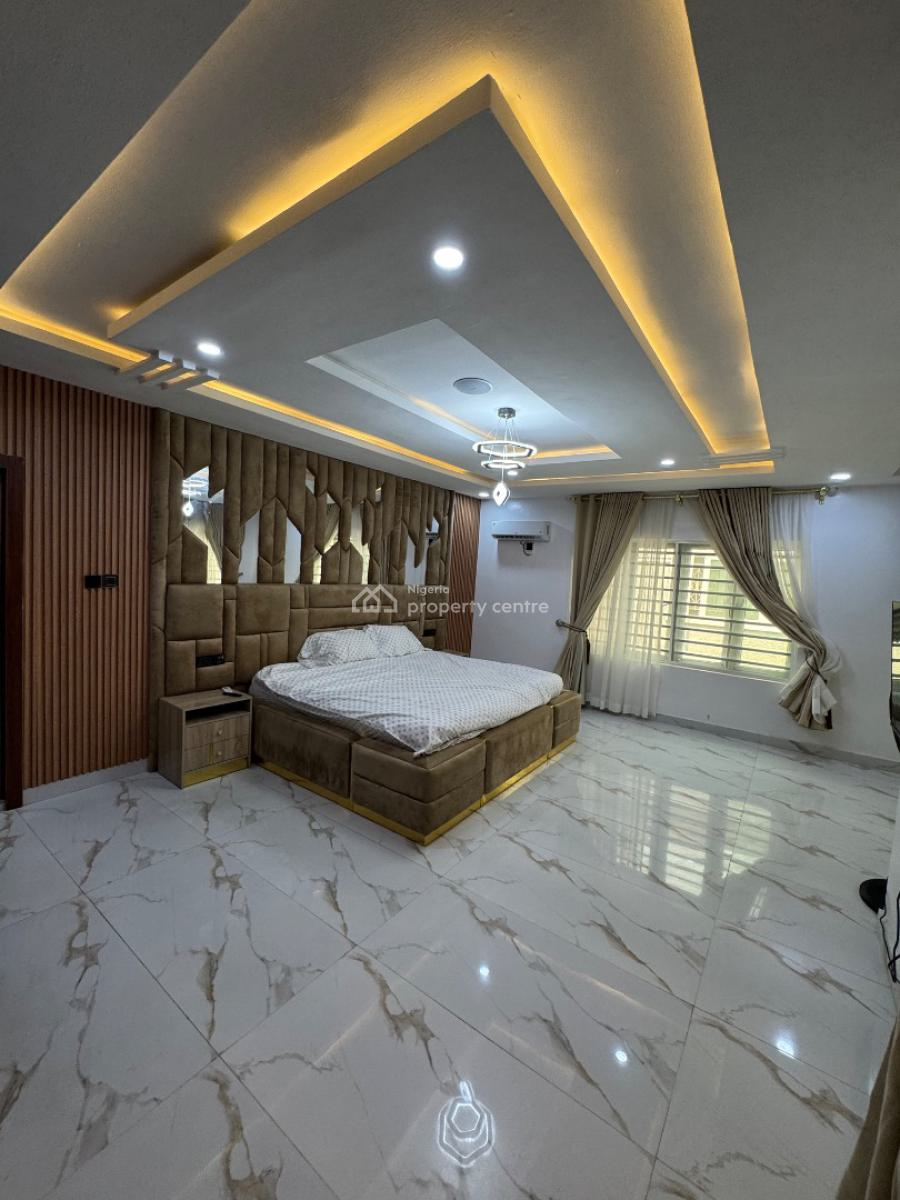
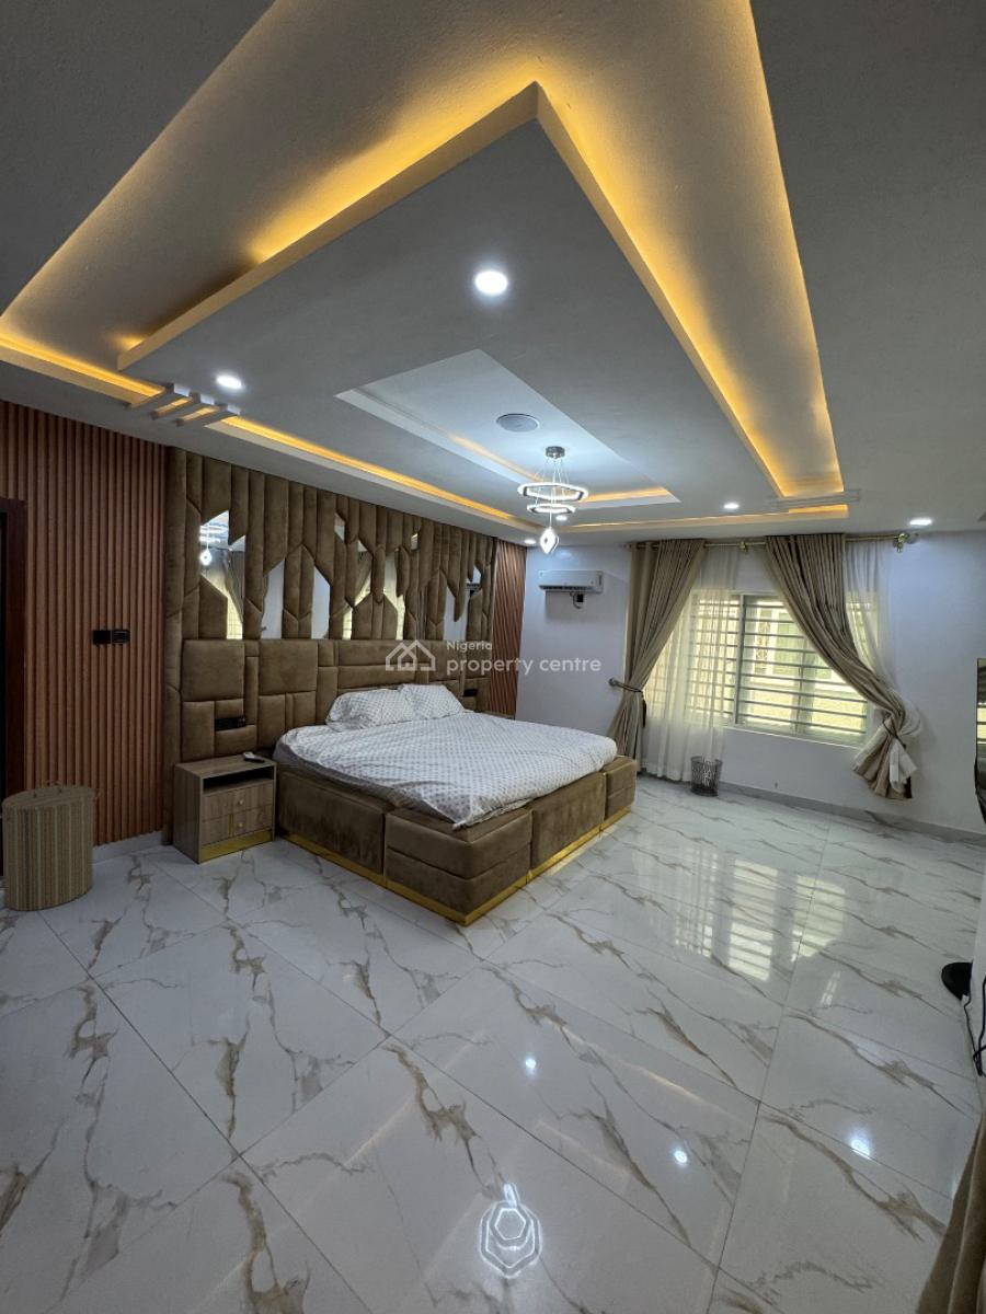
+ laundry hamper (49, 837)
+ waste bin (703, 775)
